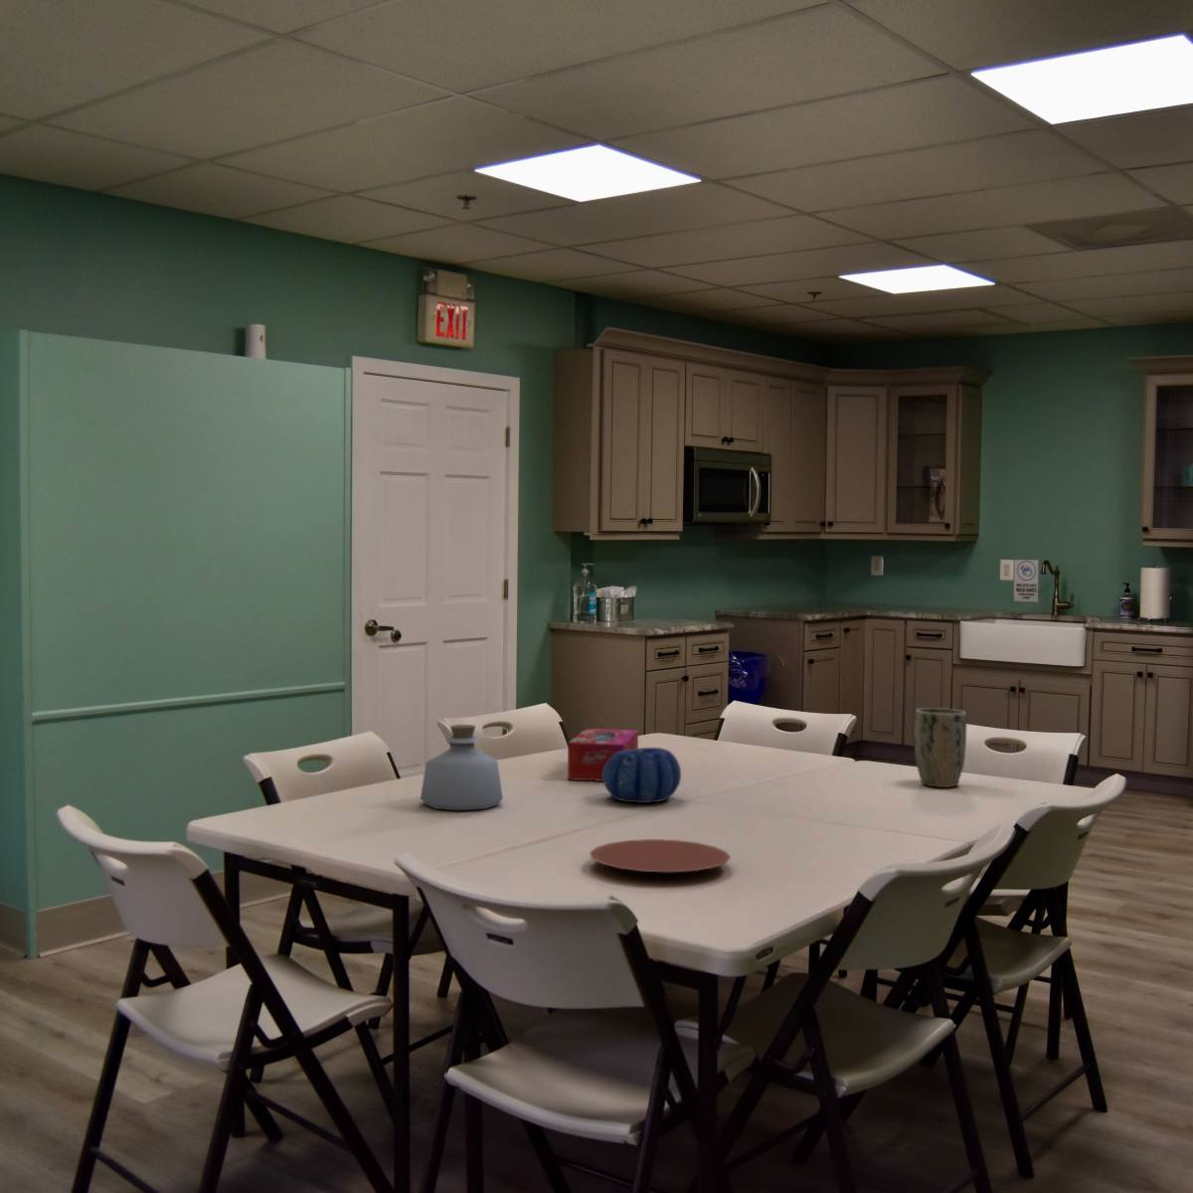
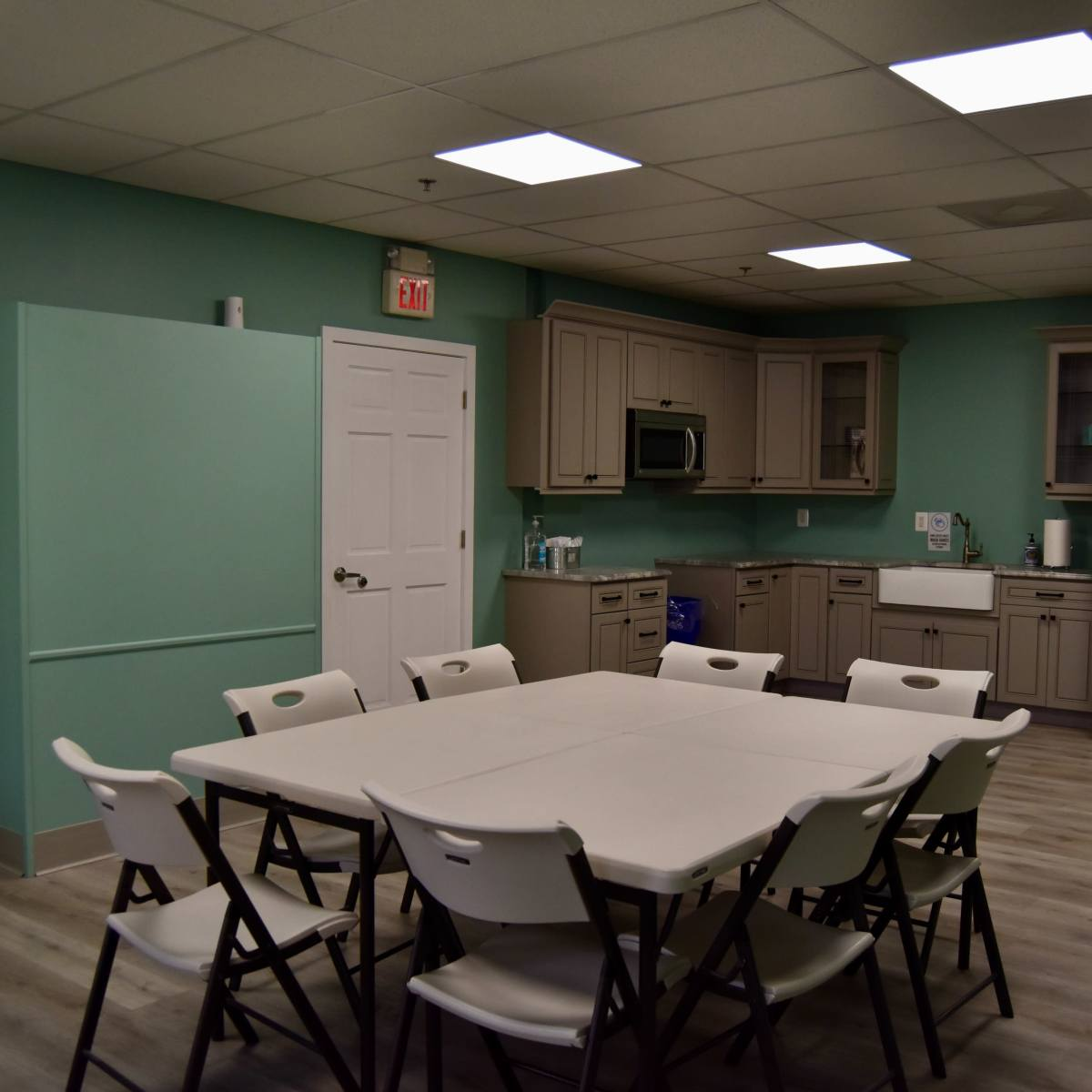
- plate (659, 860)
- tissue box (603, 754)
- plant pot (940, 746)
- bottle (462, 765)
- decorative bowl (641, 773)
